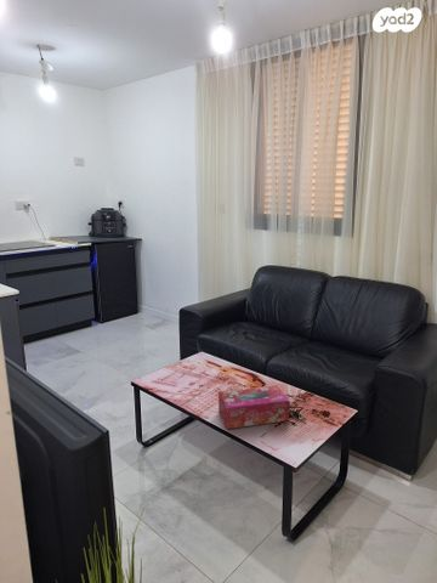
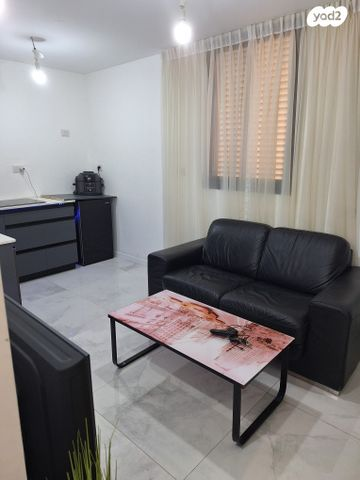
- tissue box (252, 406)
